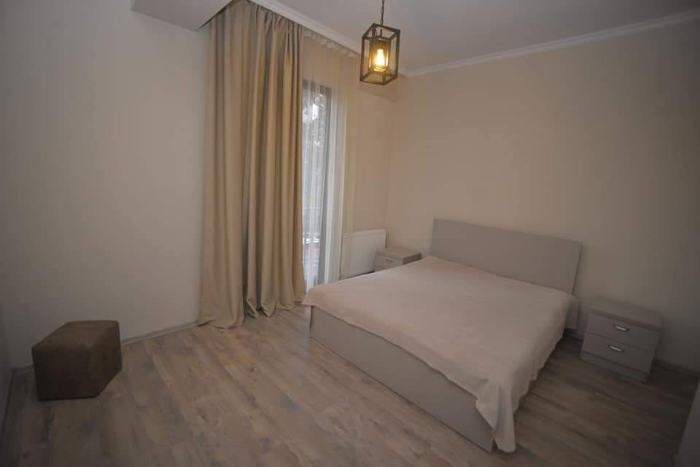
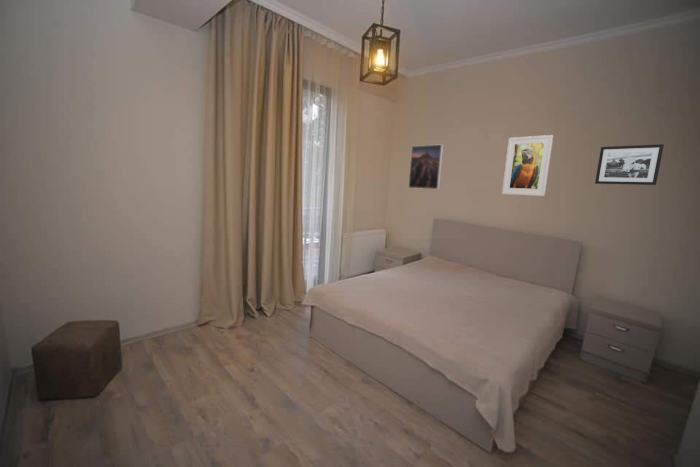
+ picture frame (627, 165)
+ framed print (425, 167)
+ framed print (526, 166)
